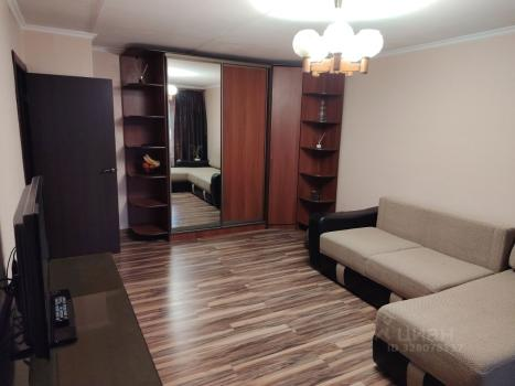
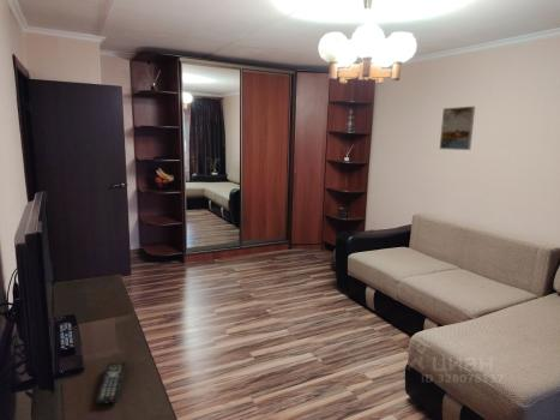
+ remote control (113, 379)
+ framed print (456, 128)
